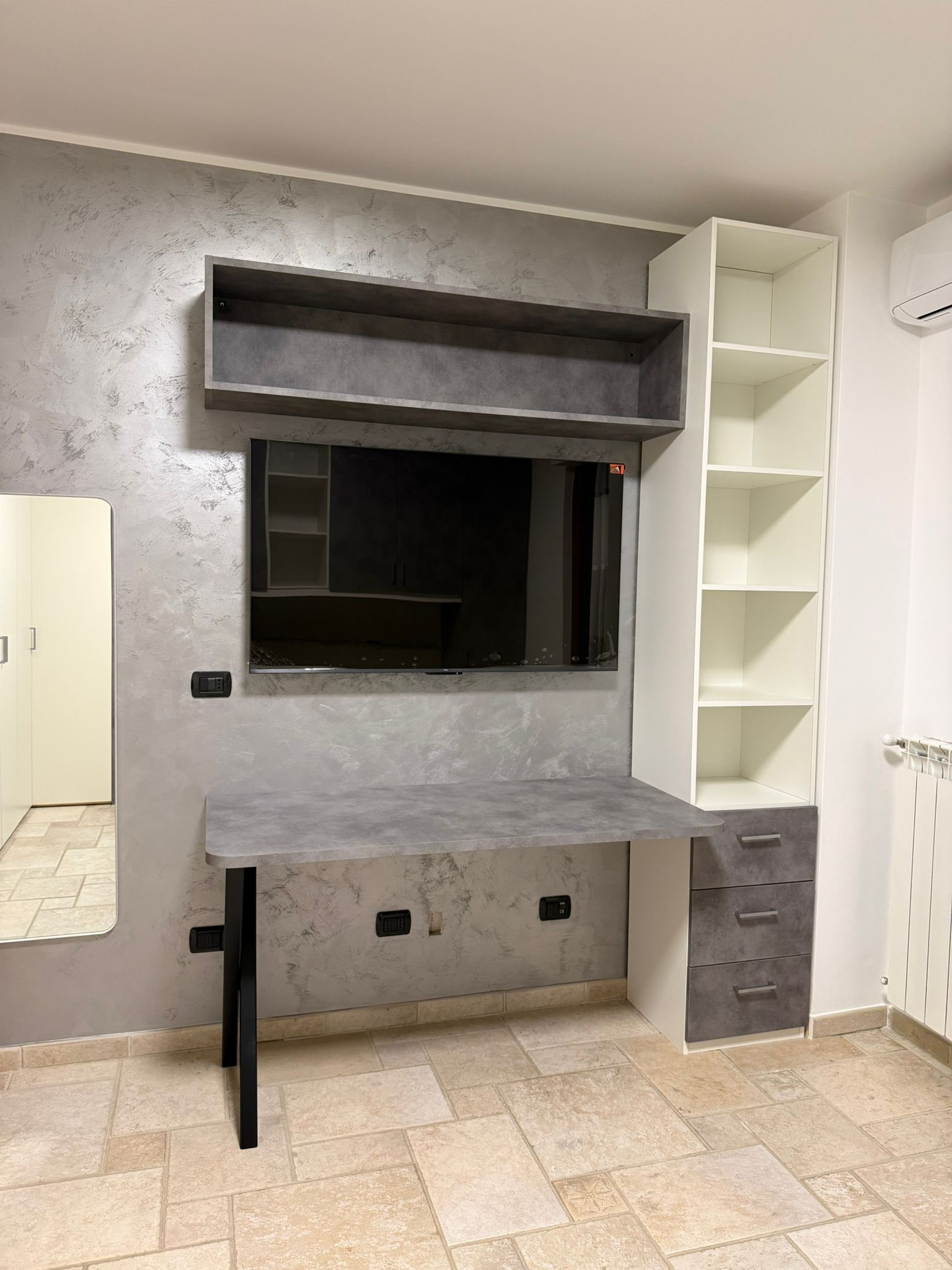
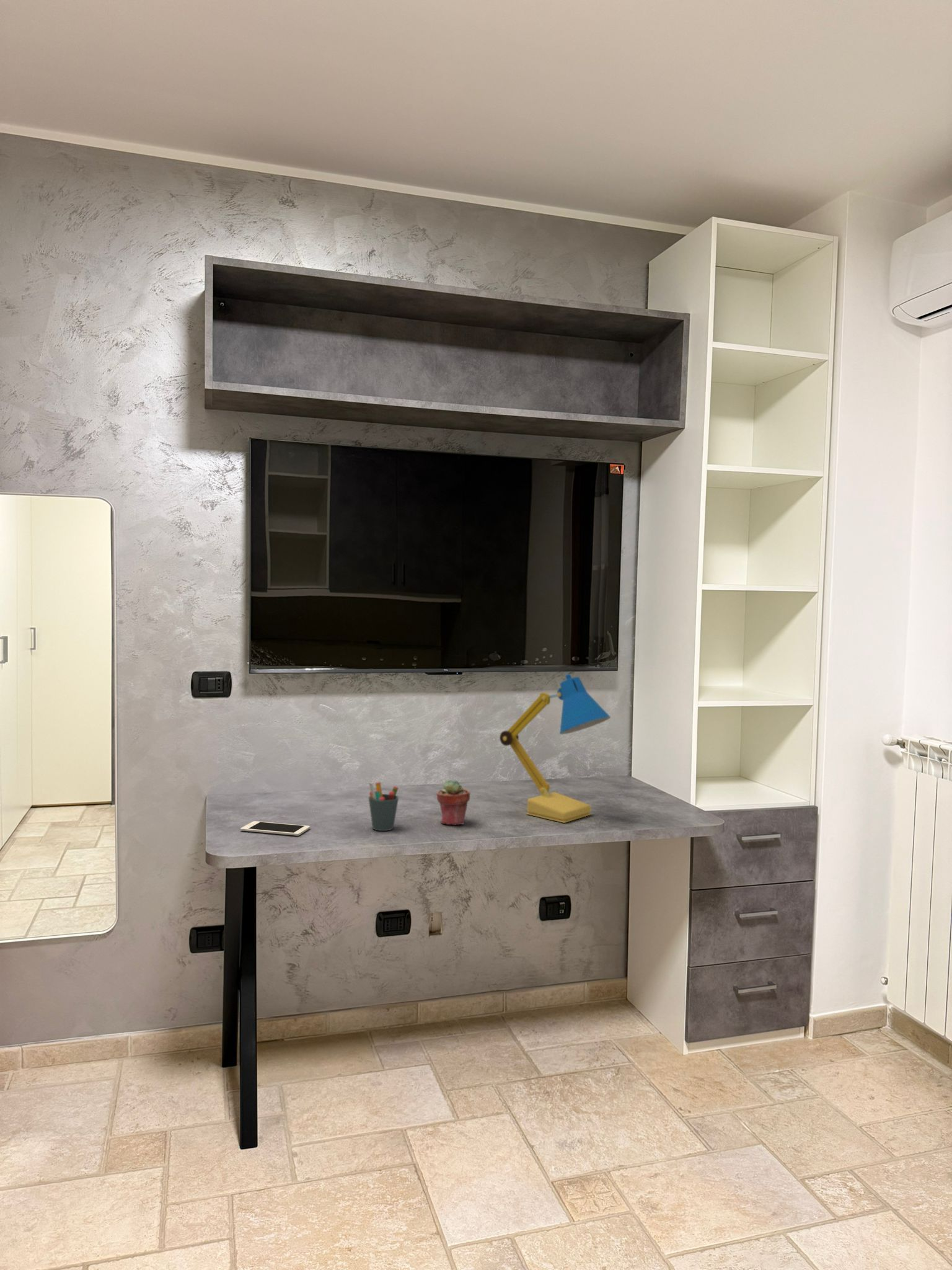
+ pen holder (383, 804)
+ potted succulent (453, 801)
+ cell phone (275, 828)
+ desk lamp (560, 734)
